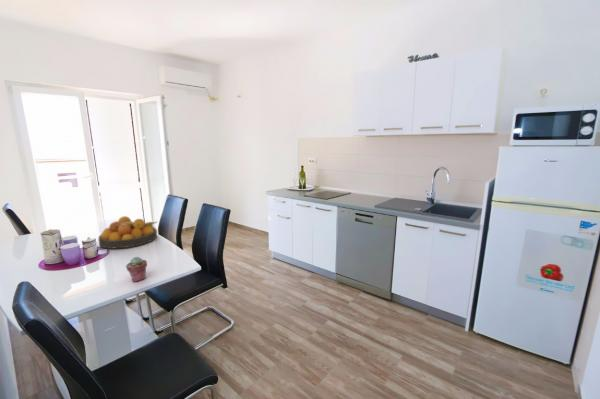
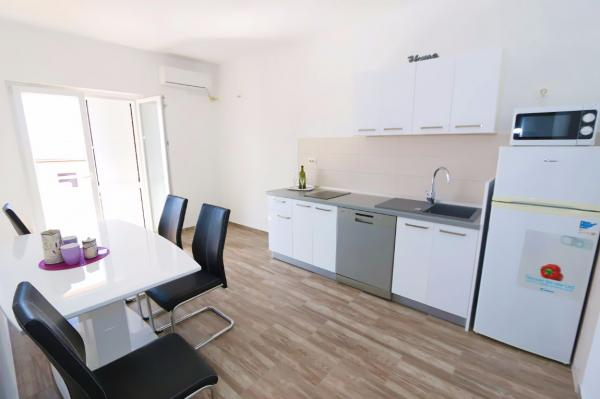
- potted succulent (137, 267)
- fruit bowl (128, 229)
